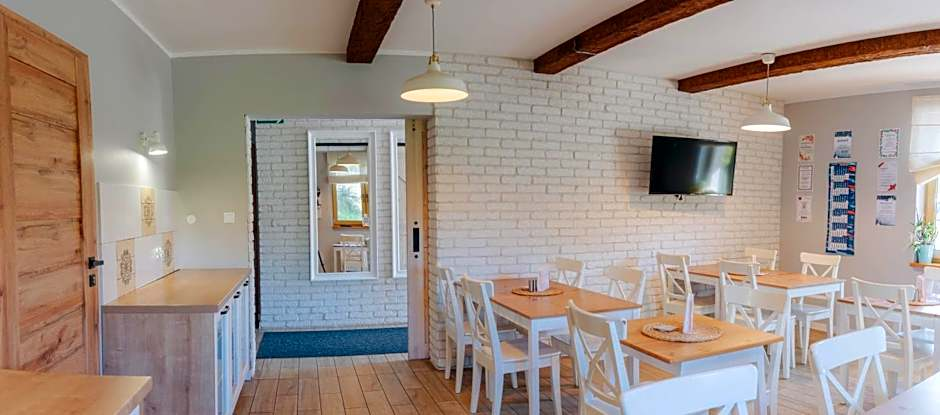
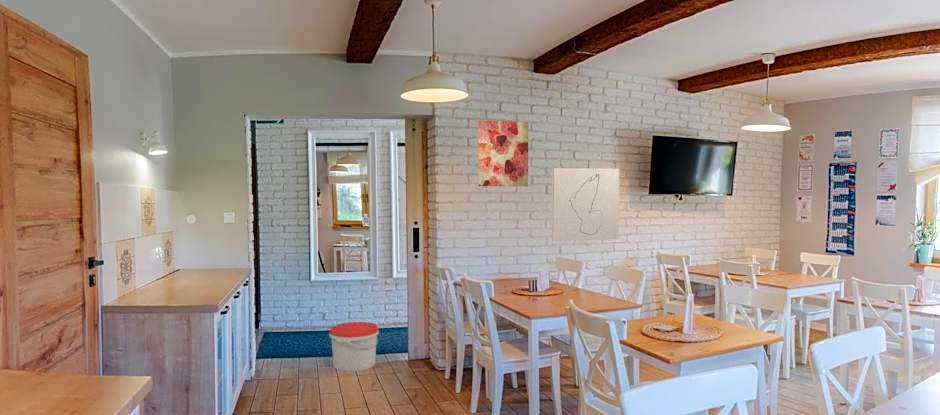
+ wall art (503, 153)
+ bucket (354, 345)
+ wall art (585, 204)
